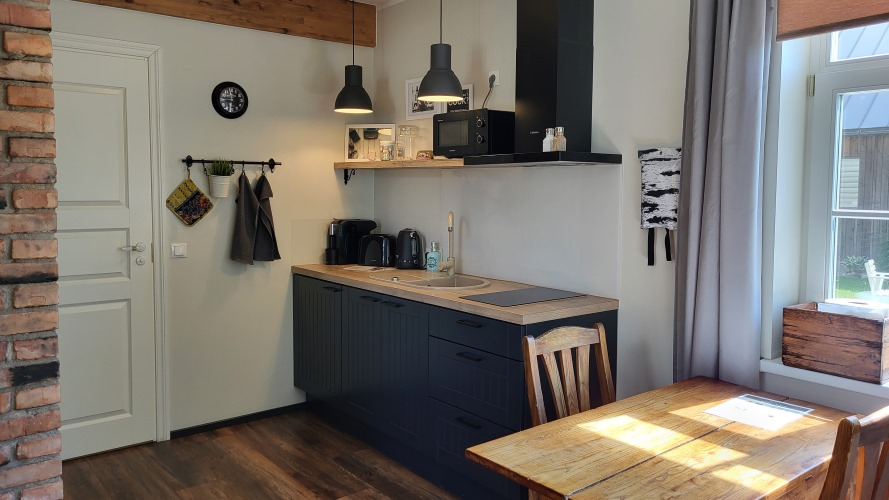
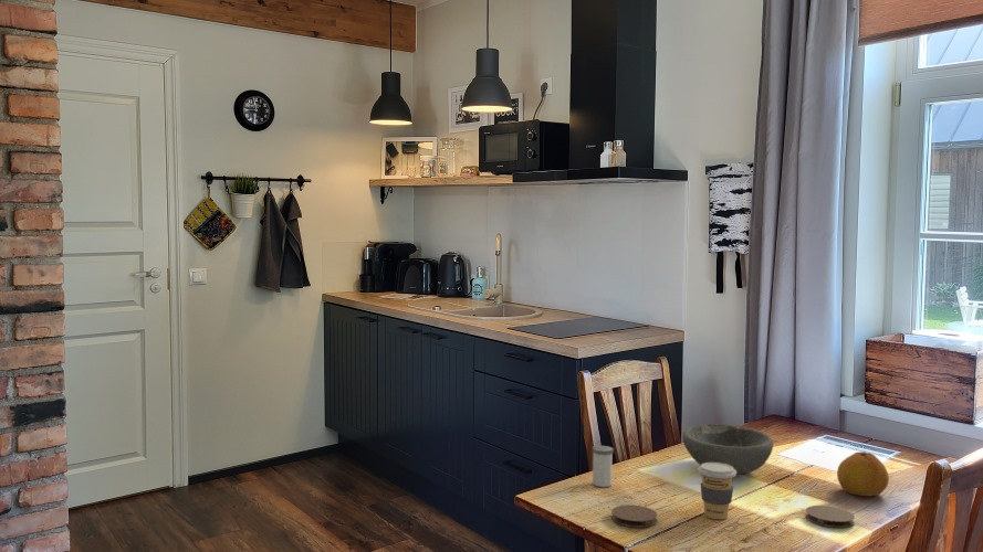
+ fruit (862, 473)
+ bowl (725, 452)
+ coffee cup (717, 490)
+ salt shaker (602, 466)
+ coaster (634, 516)
+ coaster (829, 516)
